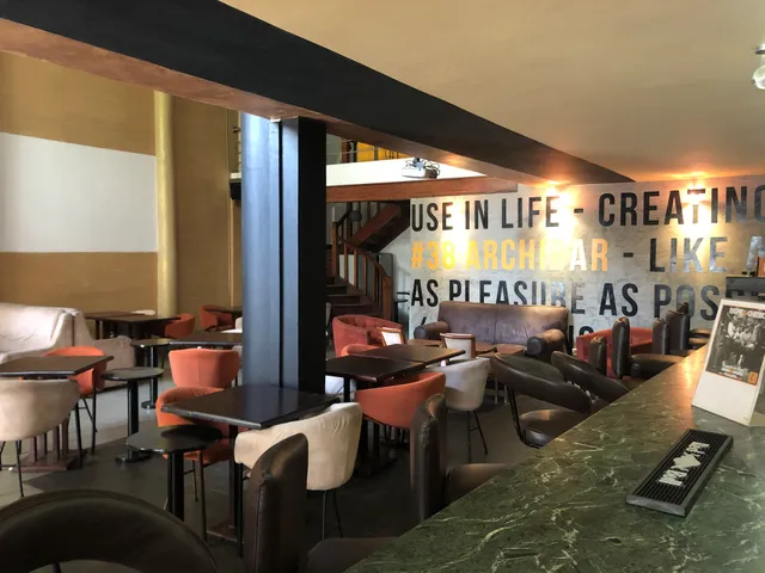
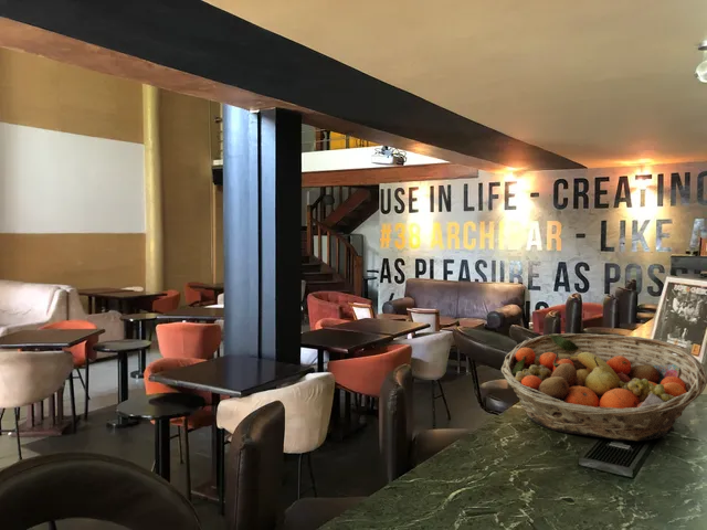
+ fruit basket (597, 381)
